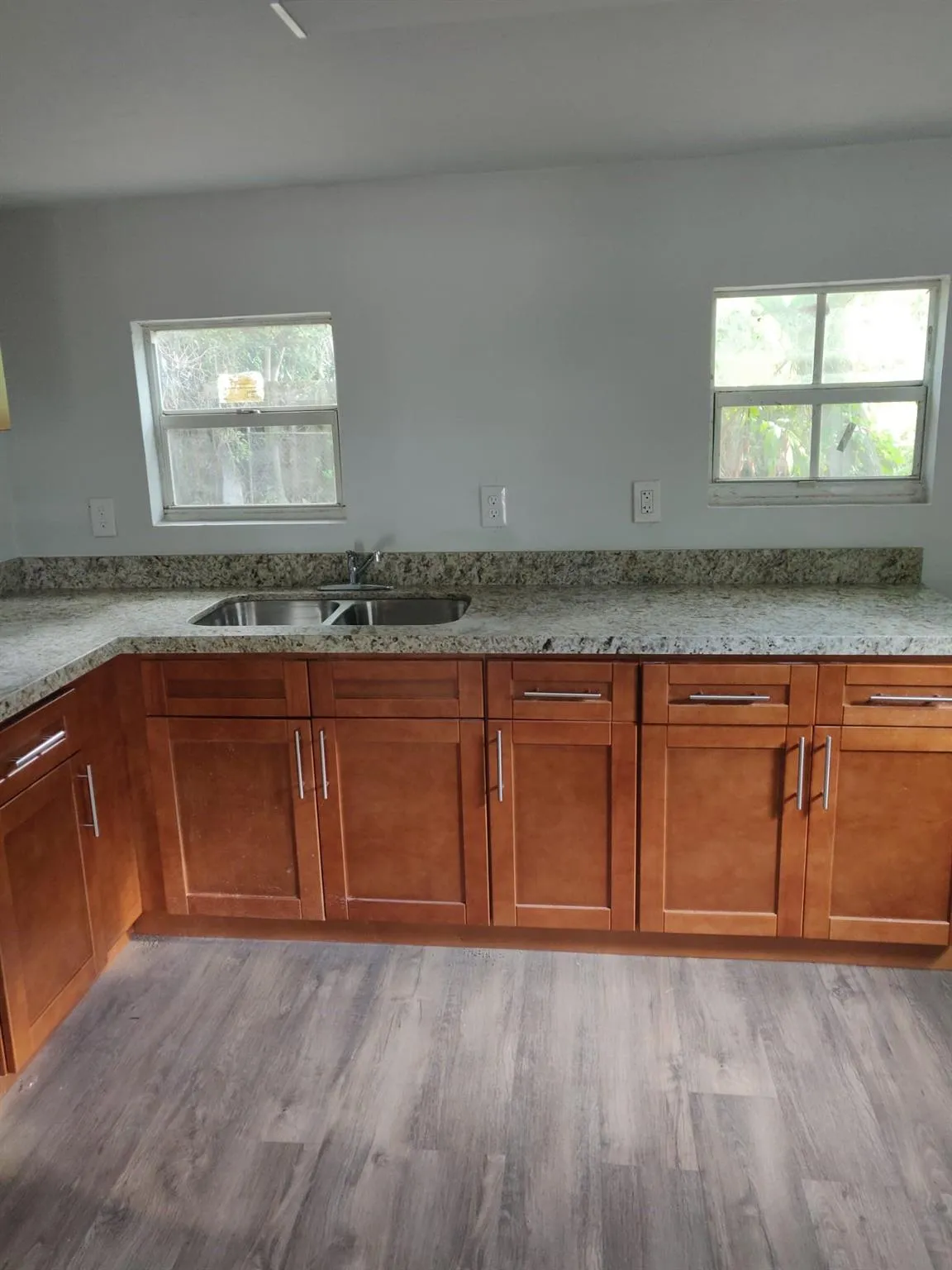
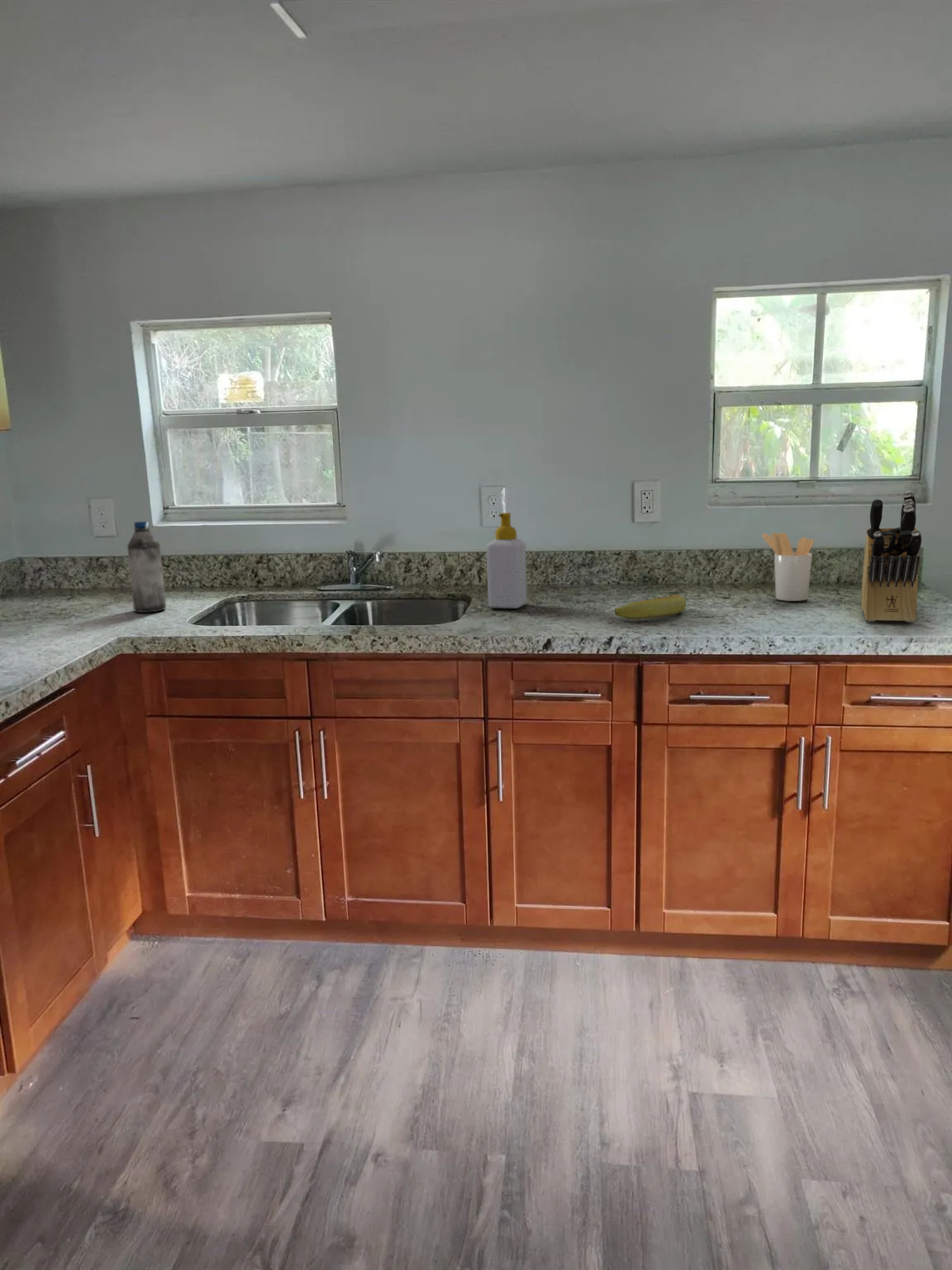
+ banana (650, 603)
+ utensil holder (786, 564)
+ soap bottle (507, 560)
+ knife block (890, 553)
+ water bottle (145, 566)
